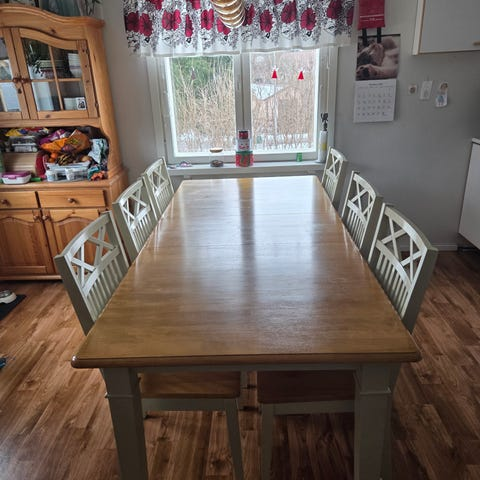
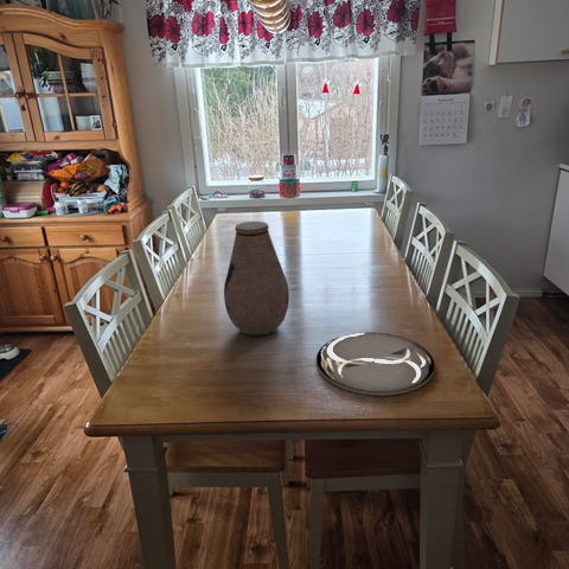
+ vase (255, 279)
+ plate (373, 359)
